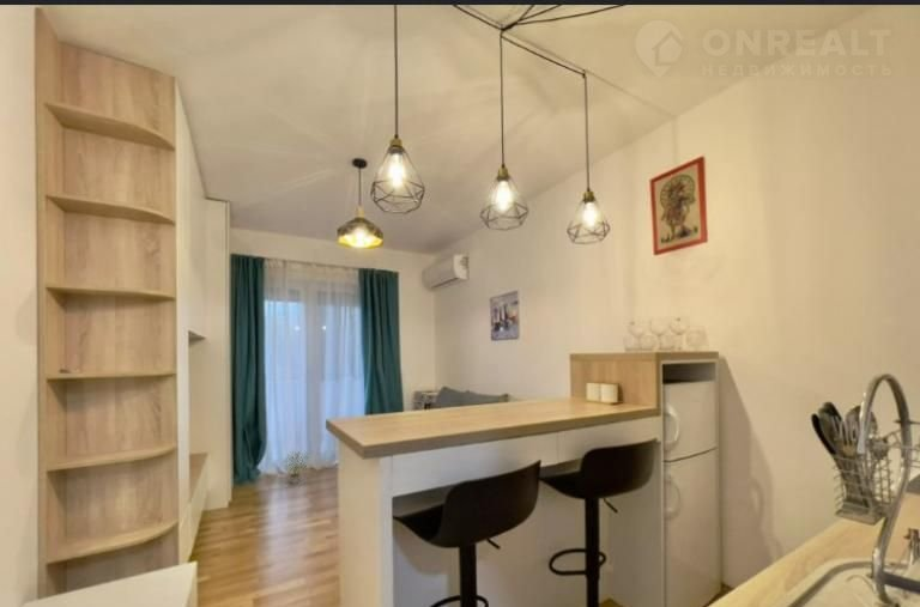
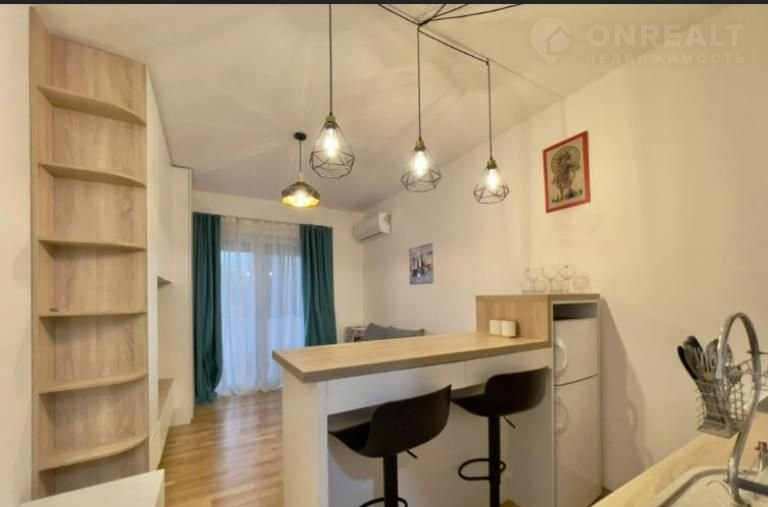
- potted plant (297, 465)
